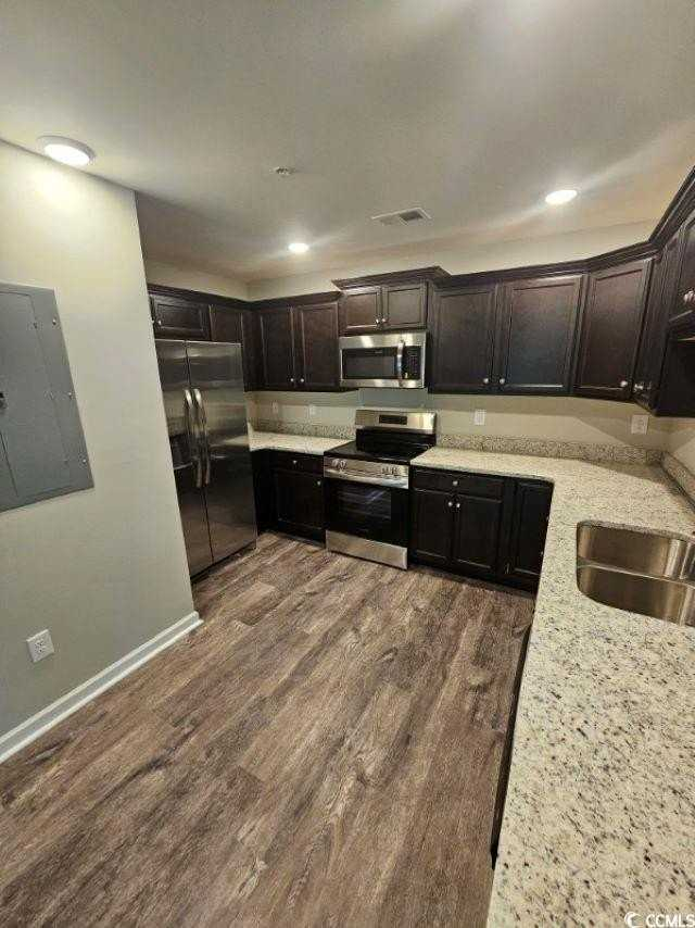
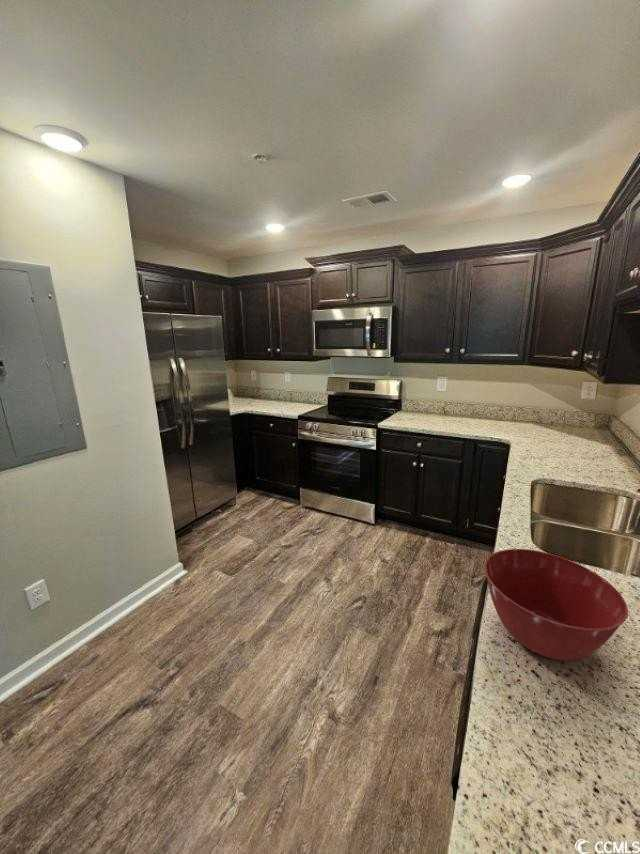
+ mixing bowl (545, 608)
